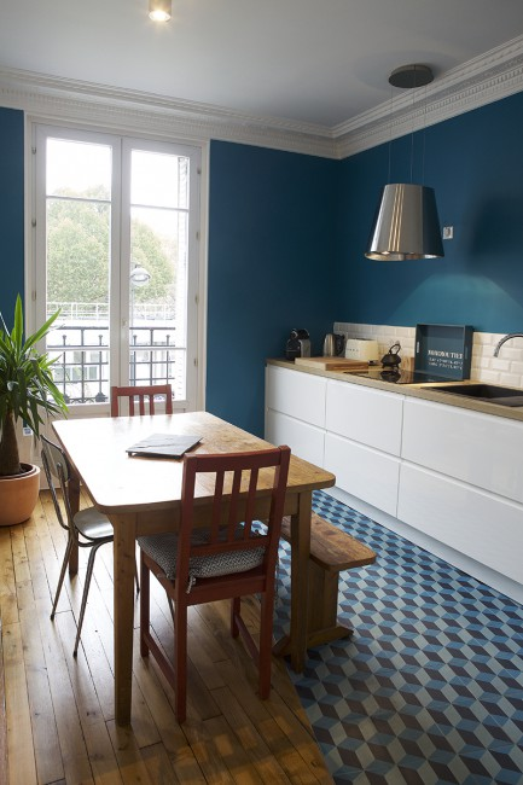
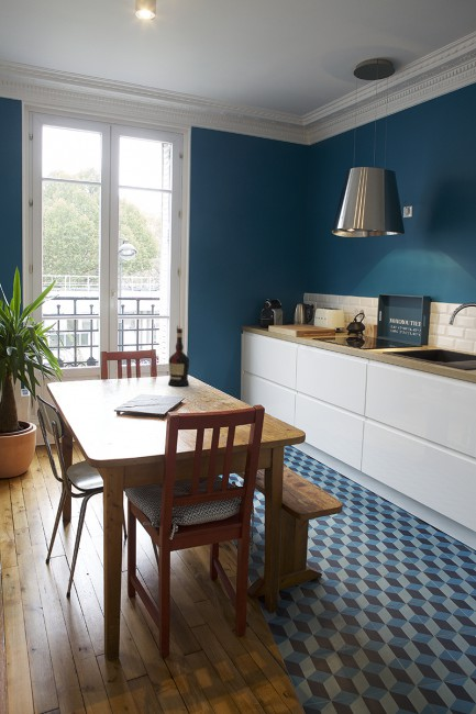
+ liquor (179, 356)
